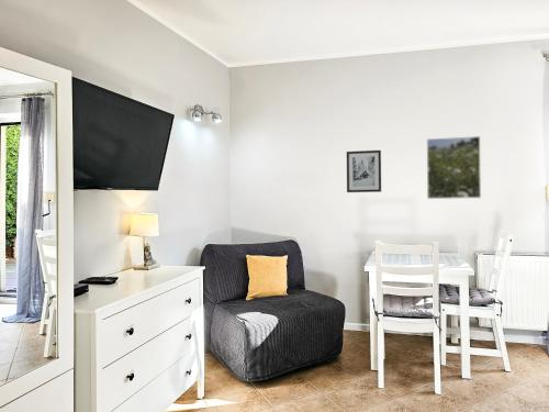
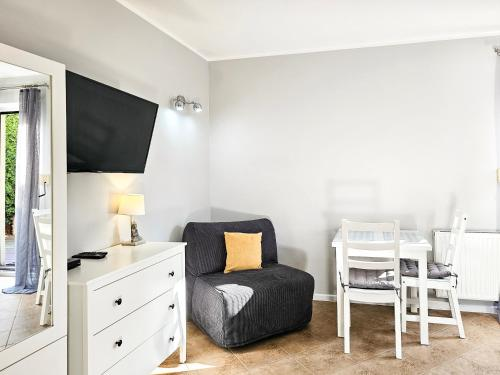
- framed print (452, 168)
- wall art (363, 171)
